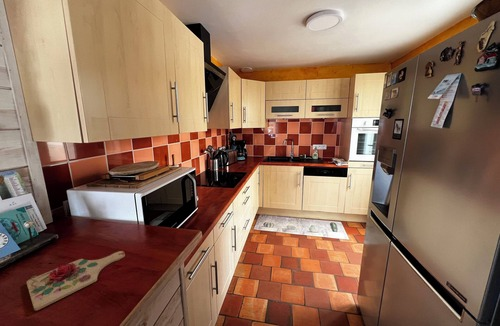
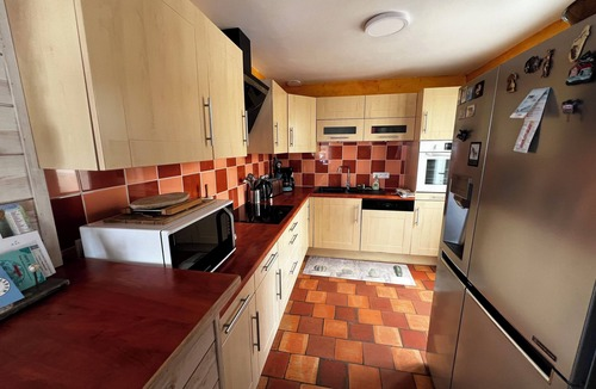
- cutting board (83, 268)
